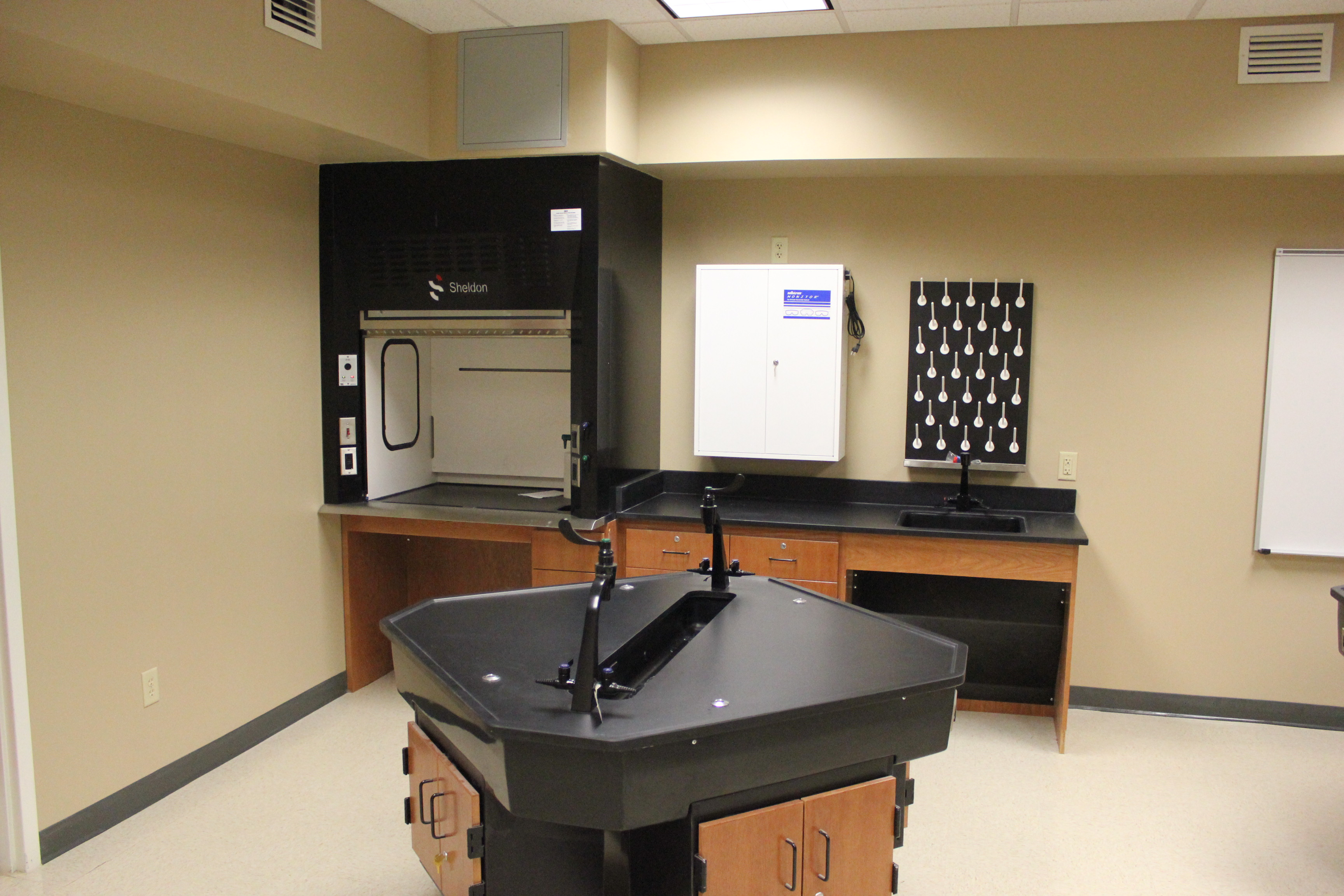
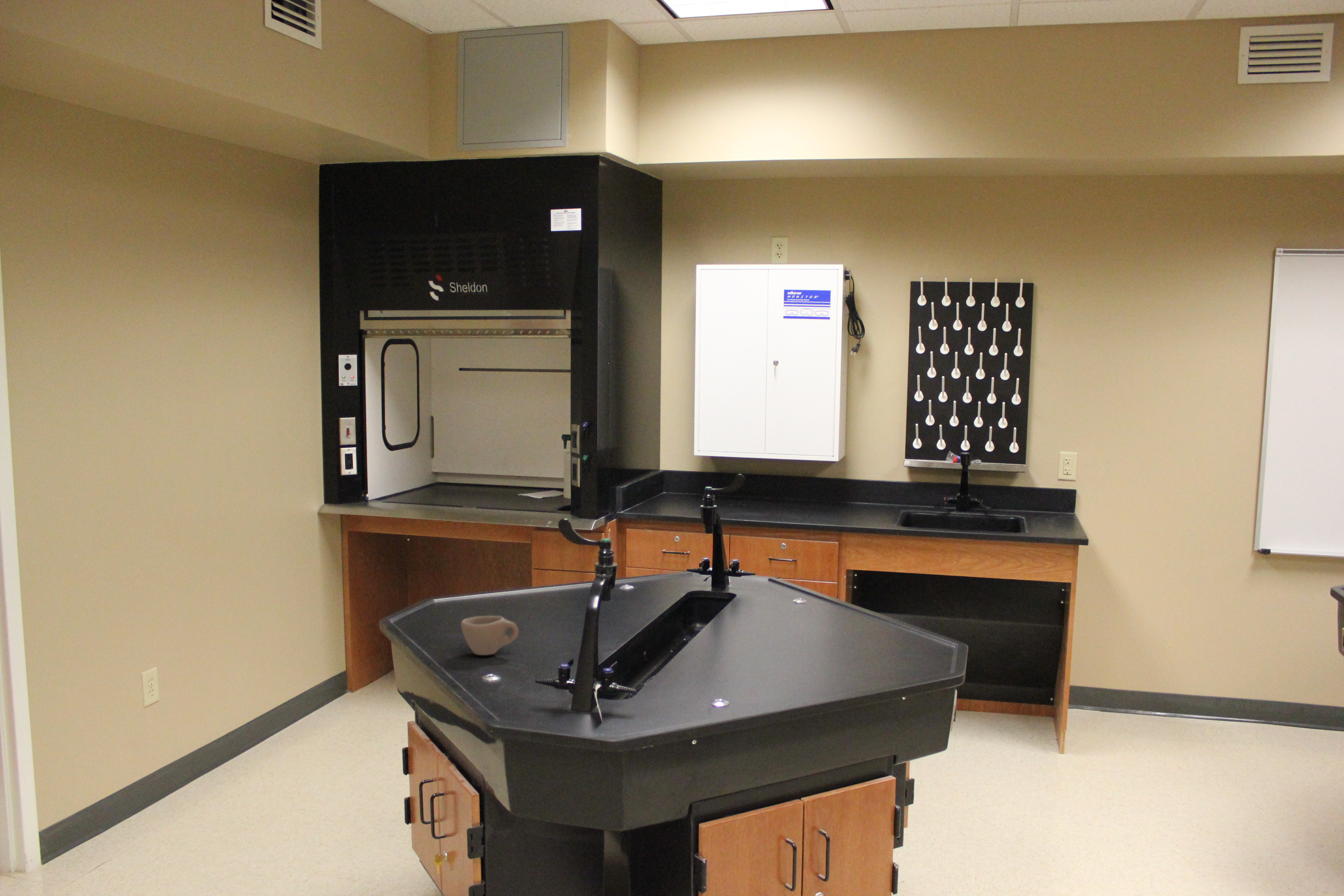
+ cup (490, 636)
